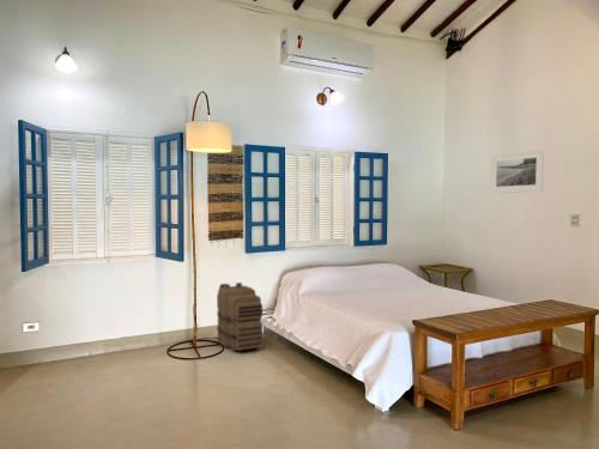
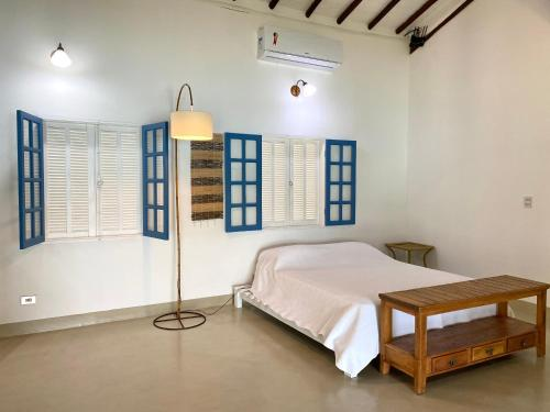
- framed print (515, 172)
- backpack (238, 315)
